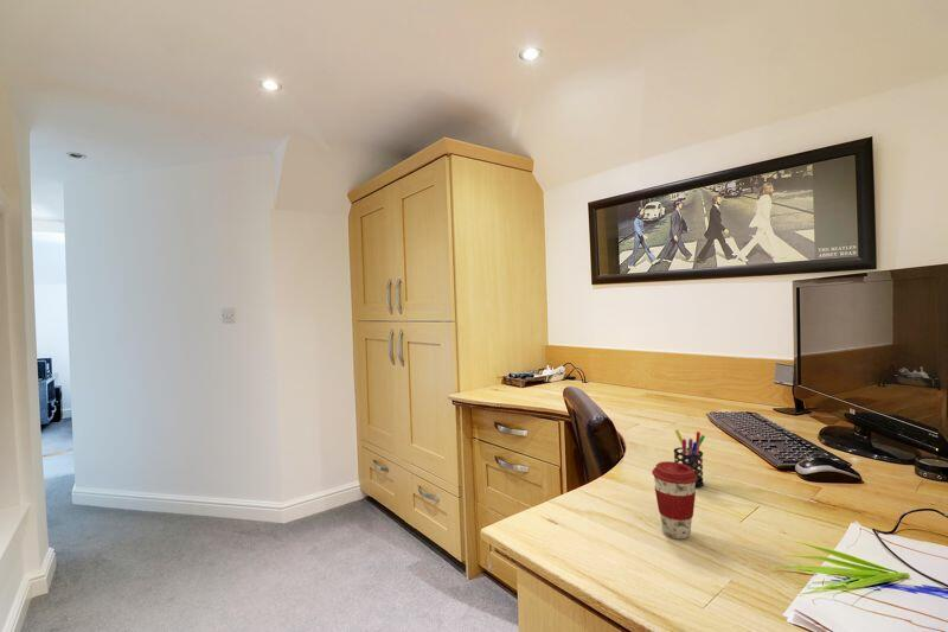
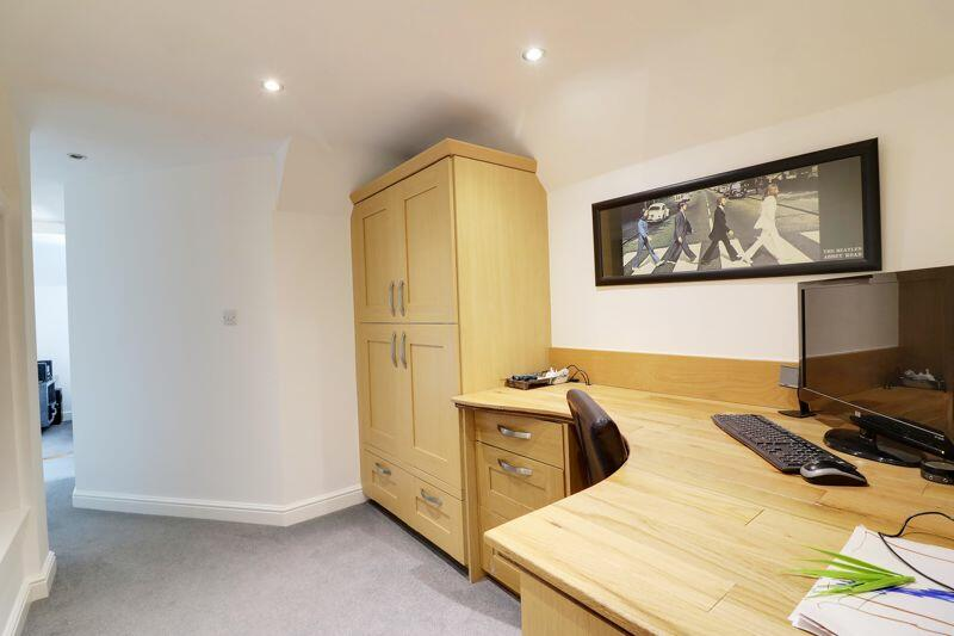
- coffee cup (674, 499)
- pen holder (691, 455)
